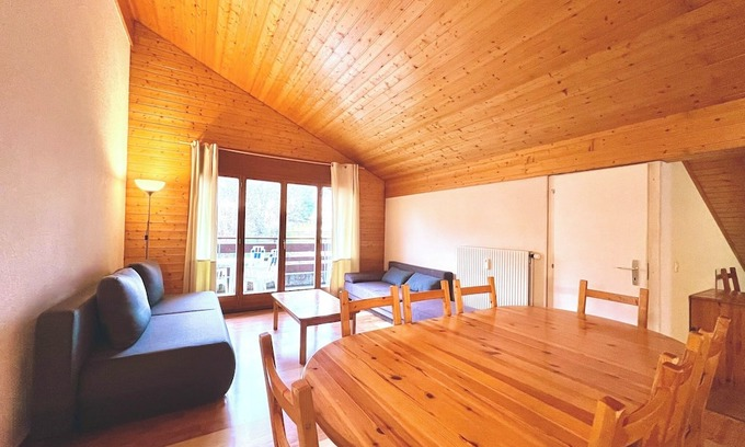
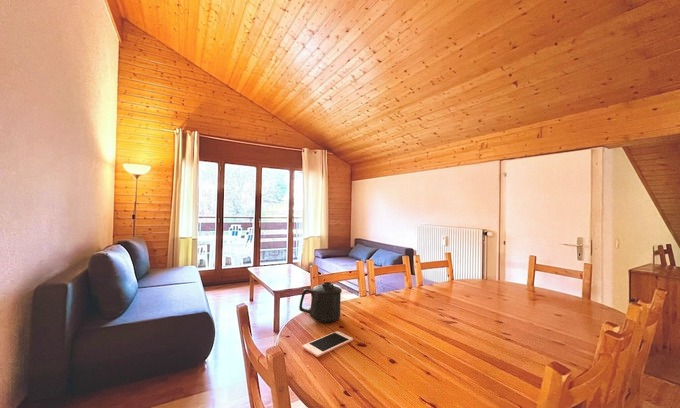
+ cell phone (328, 343)
+ mug (321, 301)
